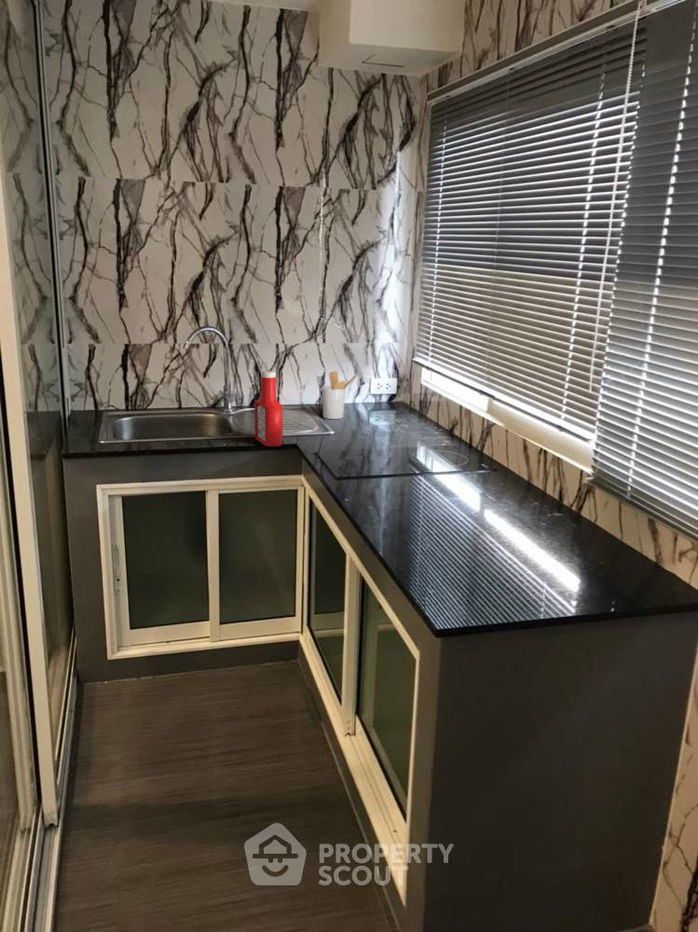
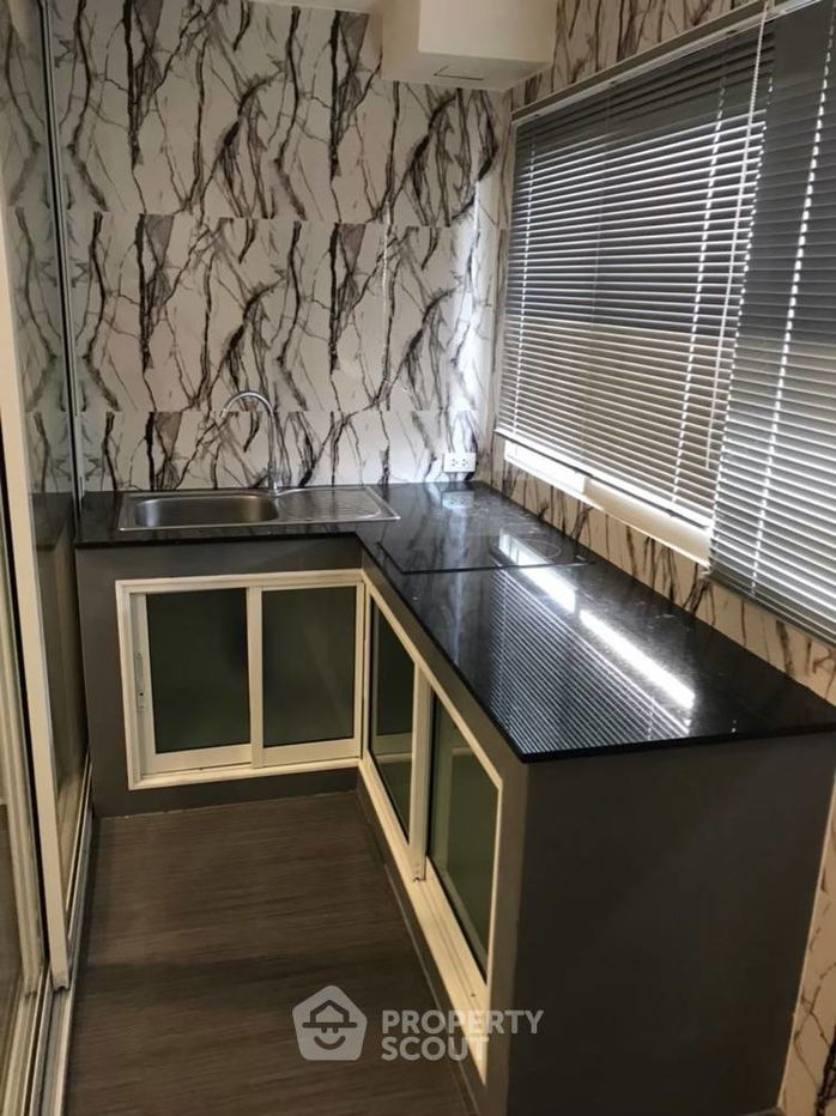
- utensil holder (340, 395)
- soap bottle (268, 407)
